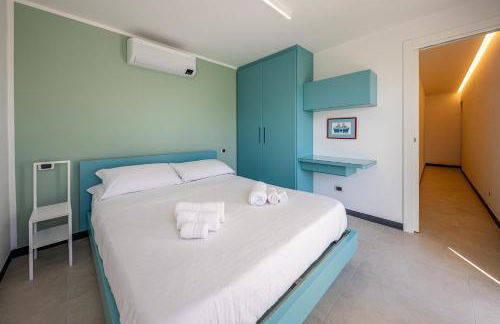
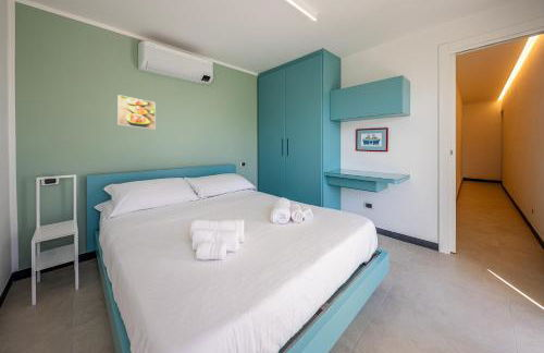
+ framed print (137, 112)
